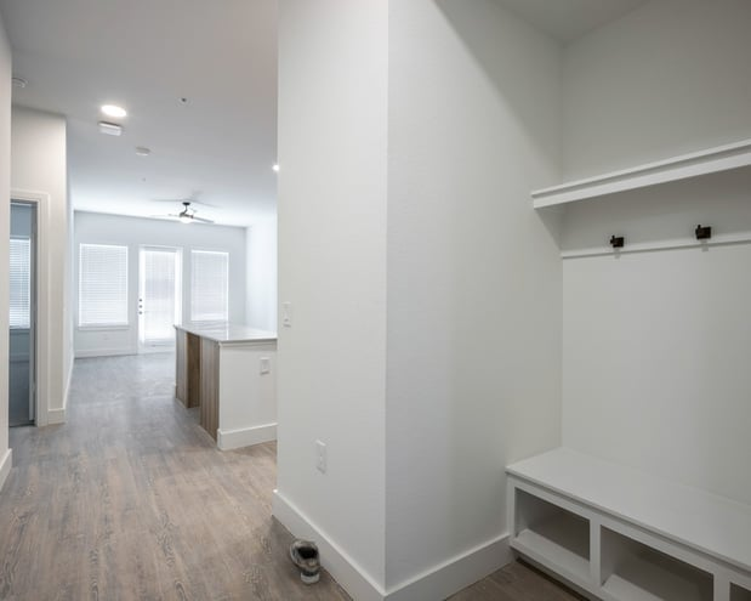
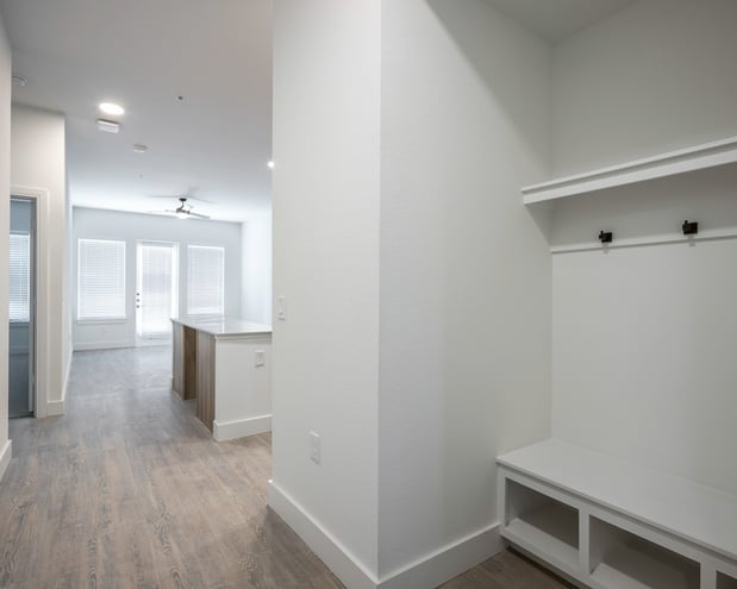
- shoe (305, 550)
